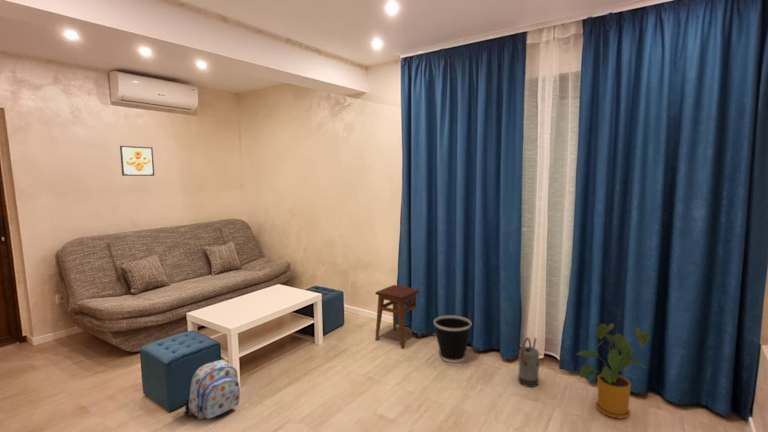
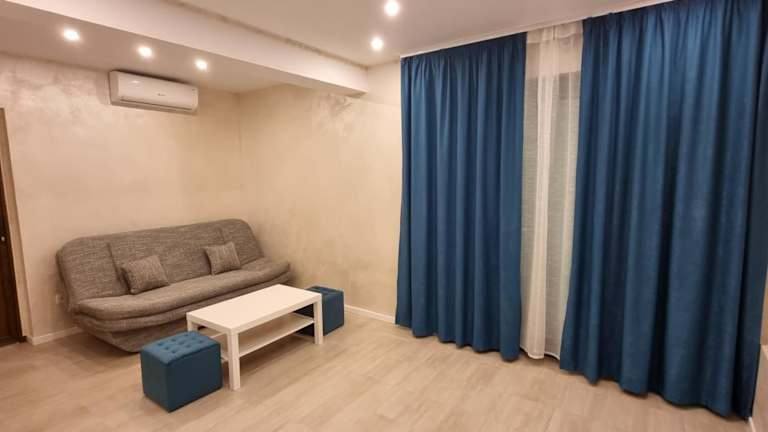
- backpack (215, 388)
- house plant (611, 370)
- stool (398, 313)
- wastebasket (452, 339)
- watering can (528, 358)
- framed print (137, 161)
